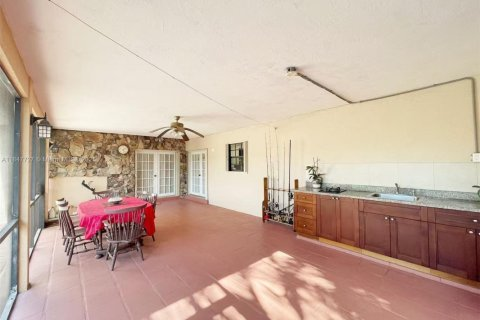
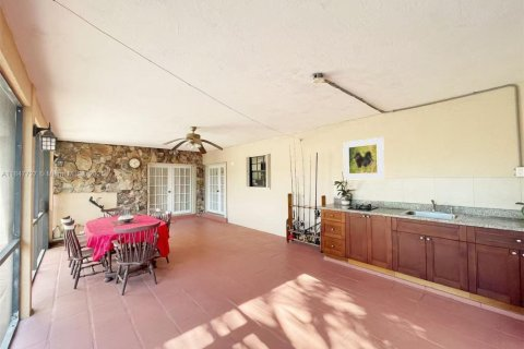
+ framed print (362, 159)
